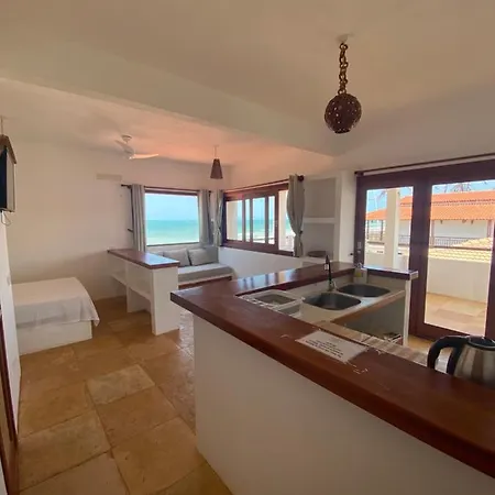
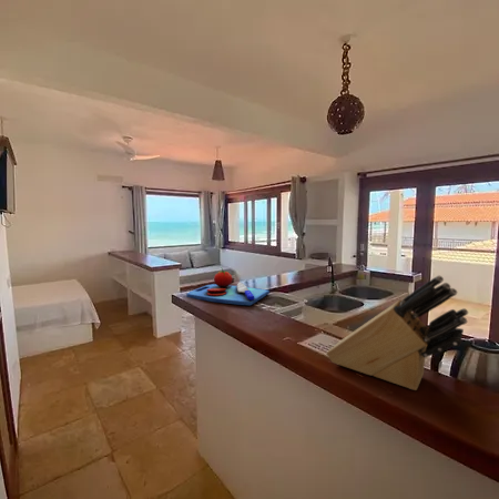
+ chopping board (230, 282)
+ knife block (390, 324)
